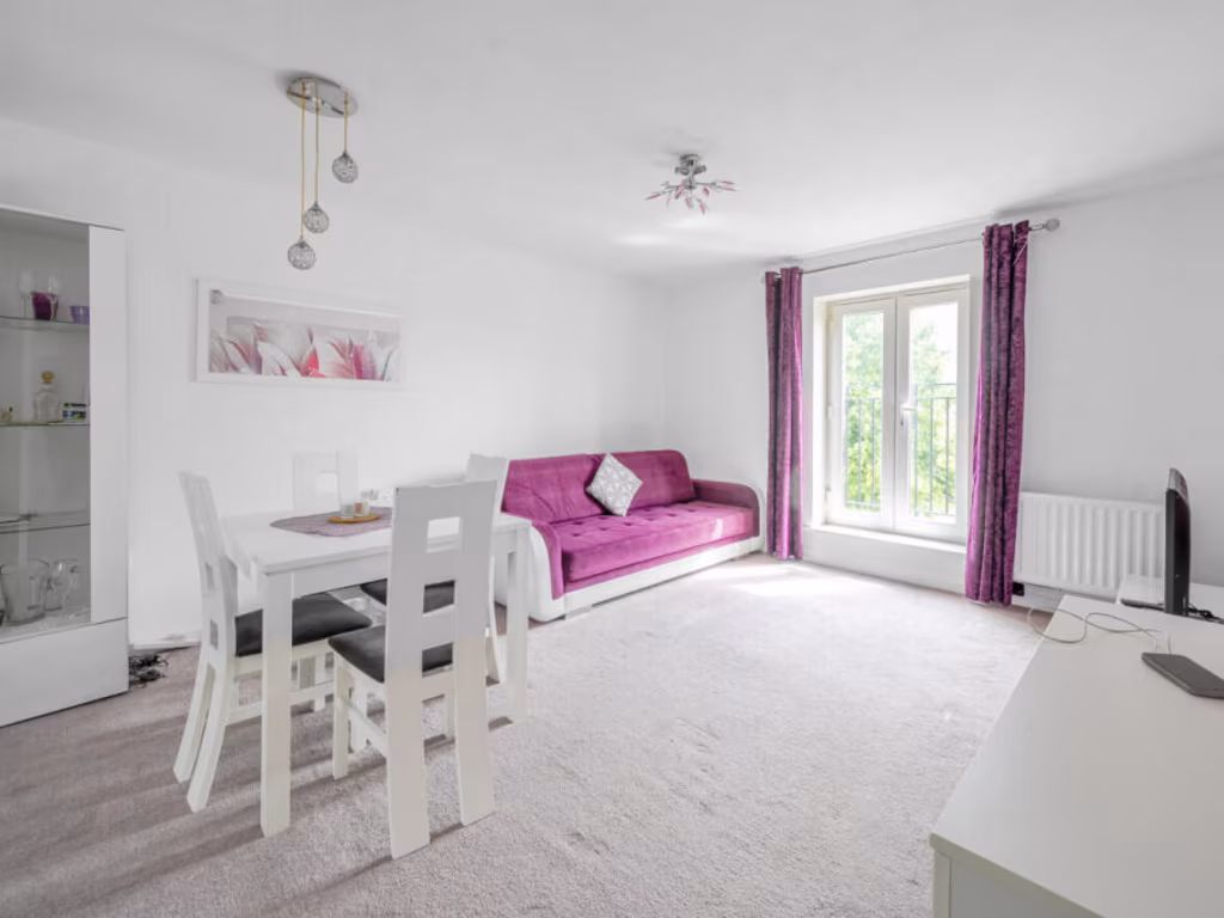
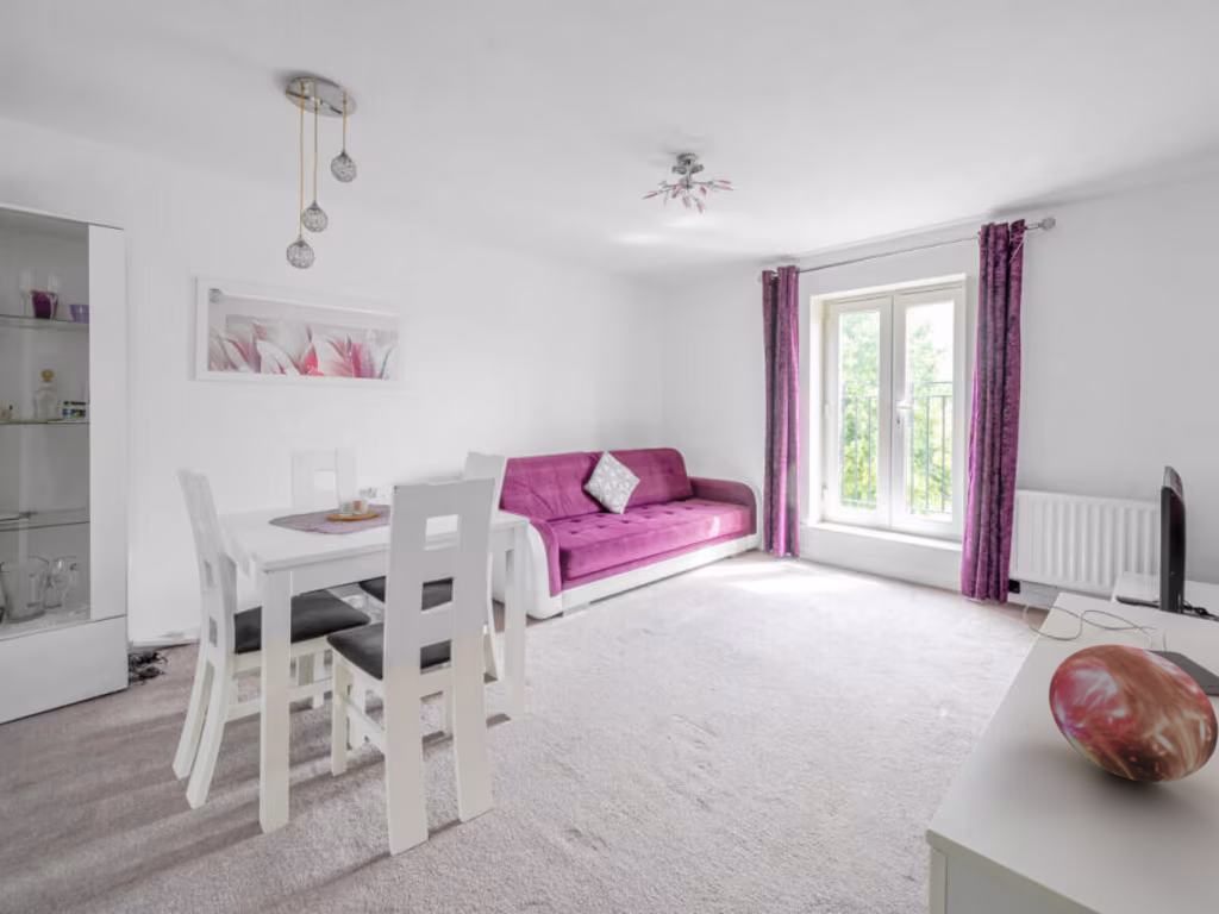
+ decorative orb (1127, 710)
